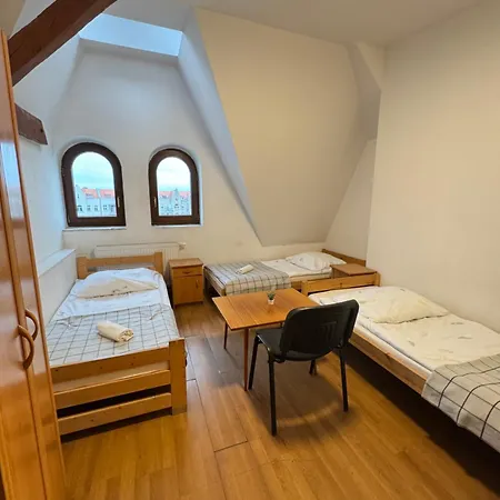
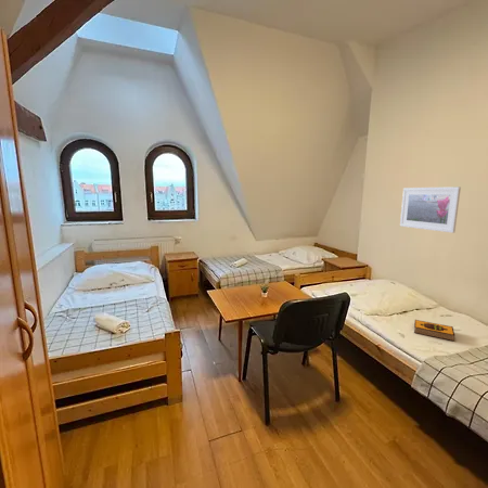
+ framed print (426, 208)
+ hardback book (433, 329)
